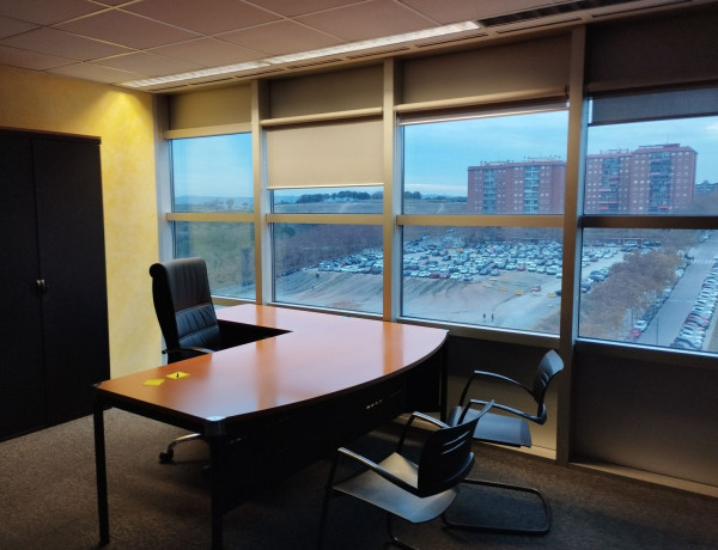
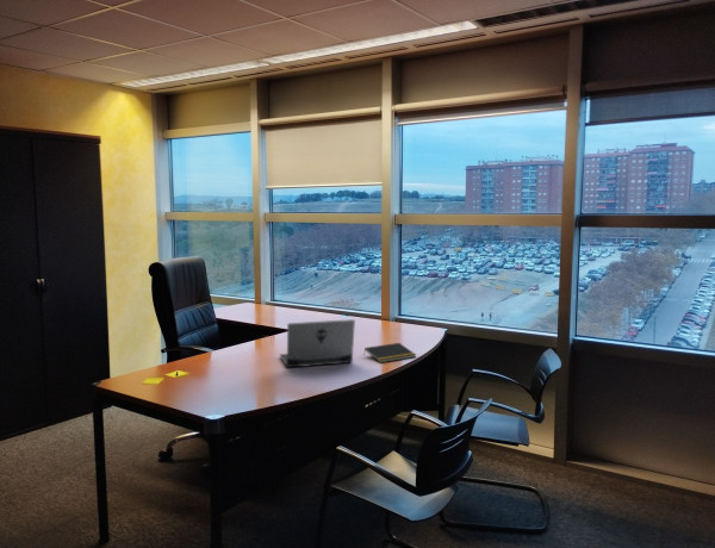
+ notepad (390, 351)
+ laptop (316, 338)
